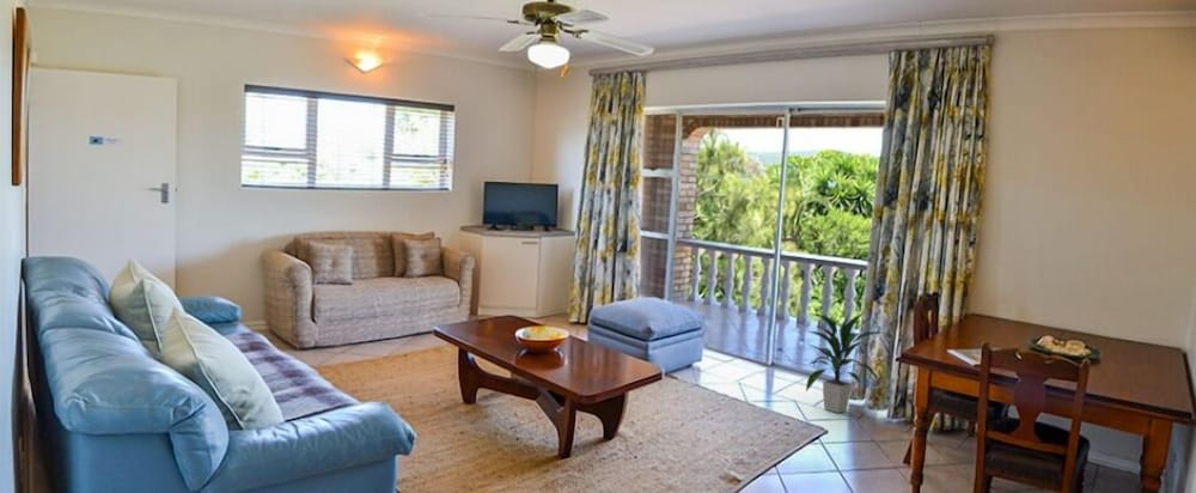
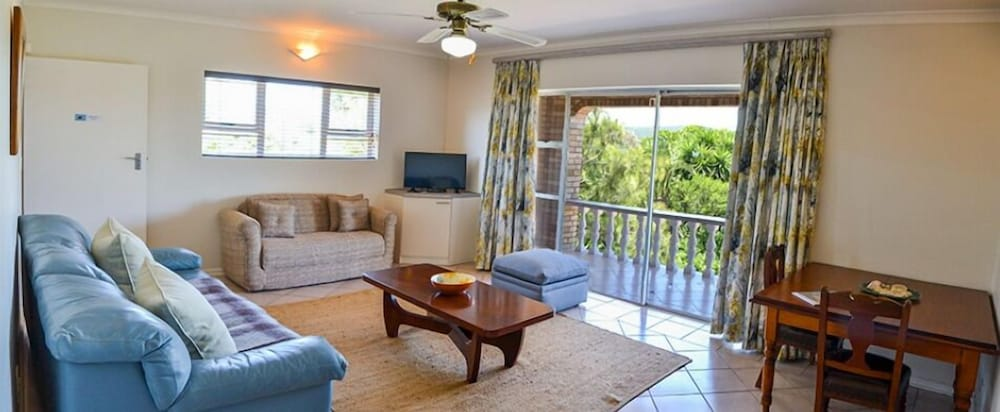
- indoor plant (835, 358)
